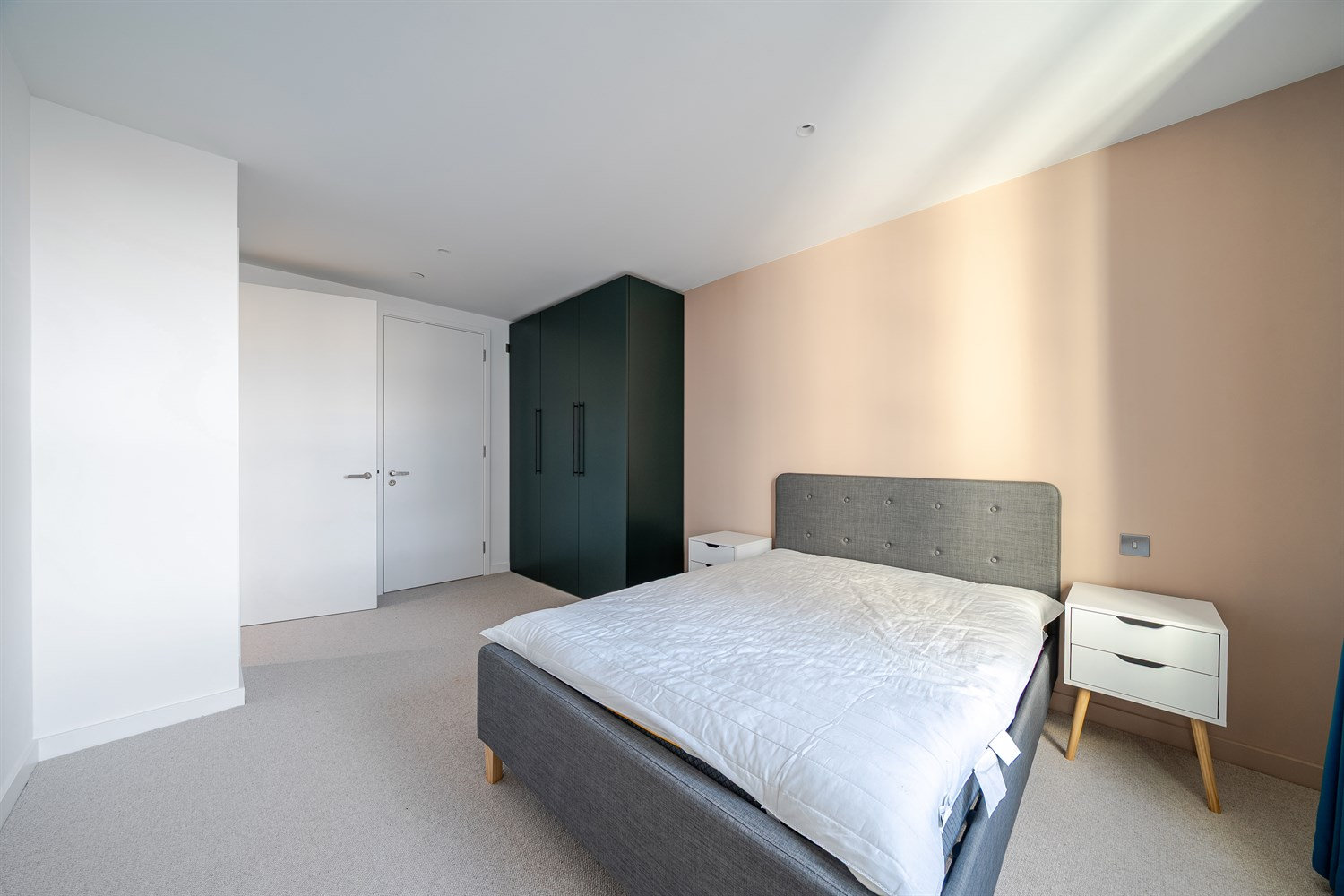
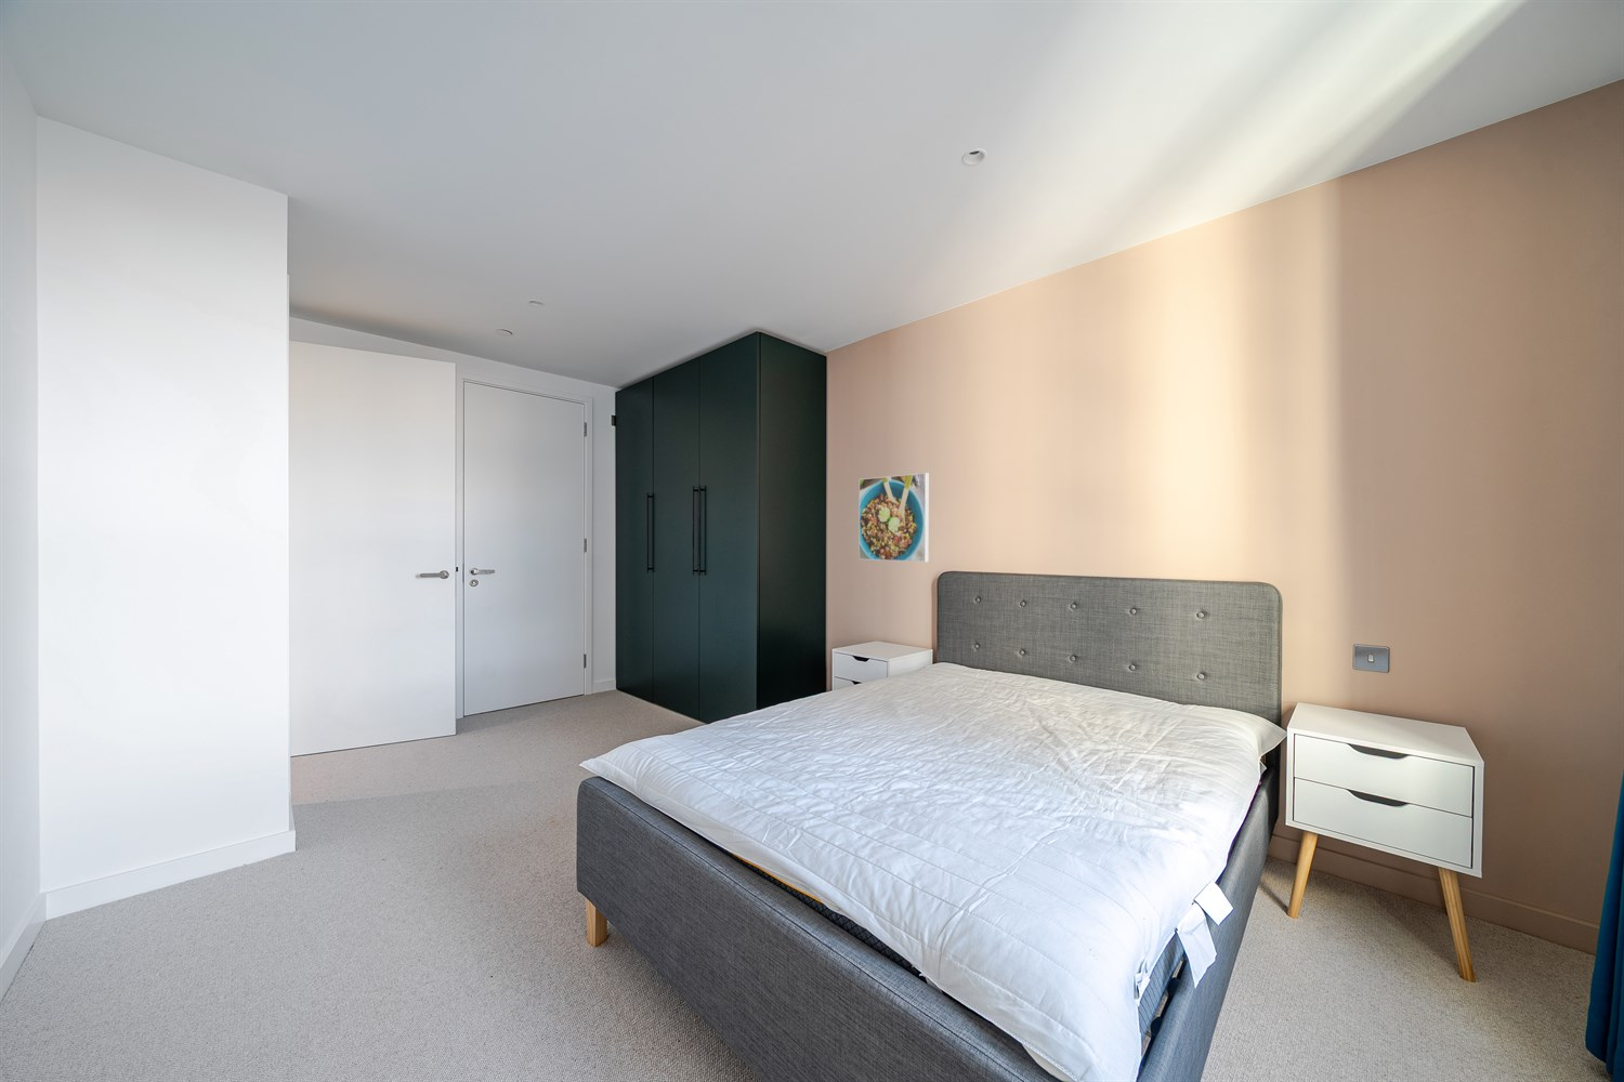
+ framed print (892, 518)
